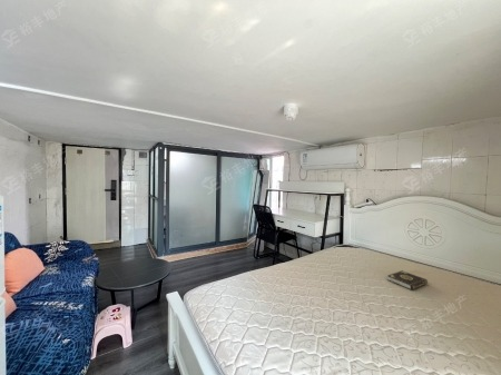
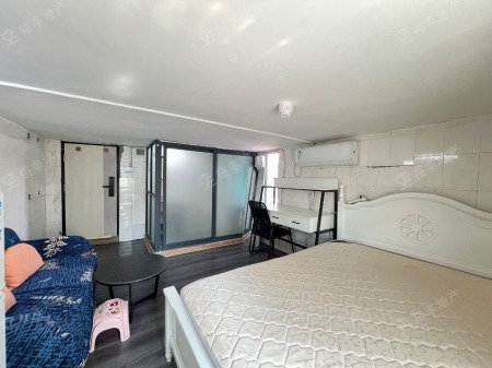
- book (406, 279)
